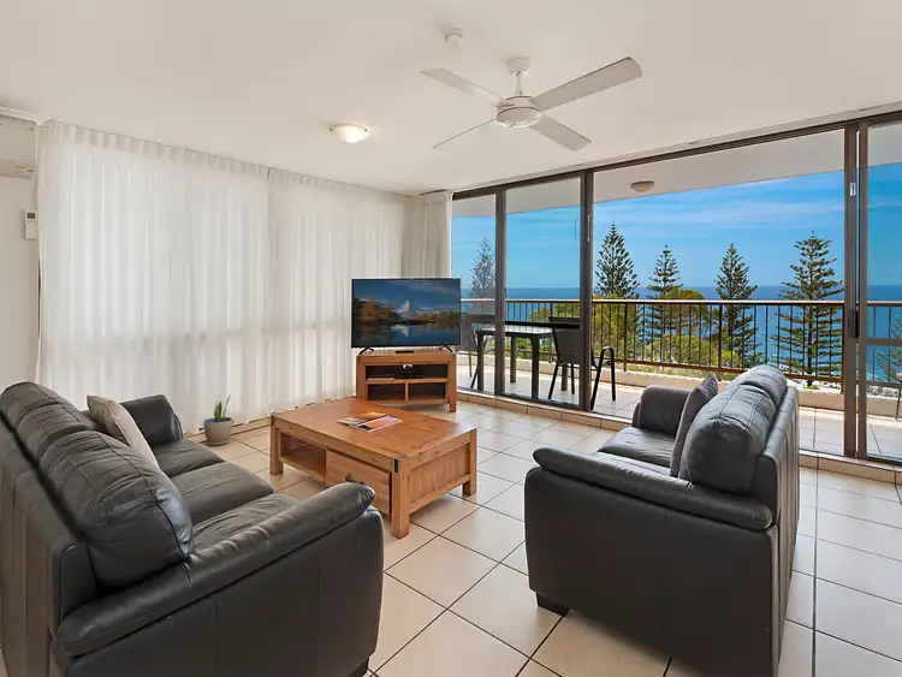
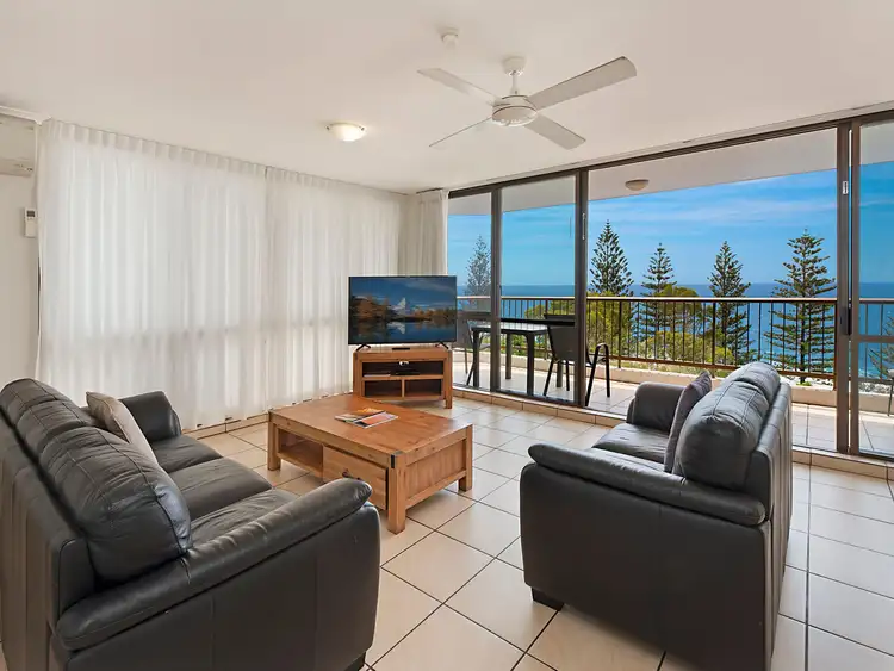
- potted plant (218, 418)
